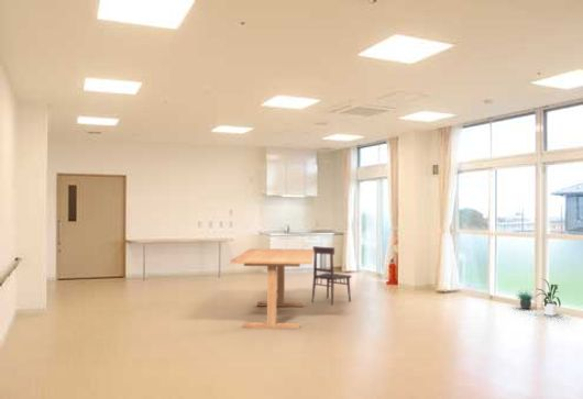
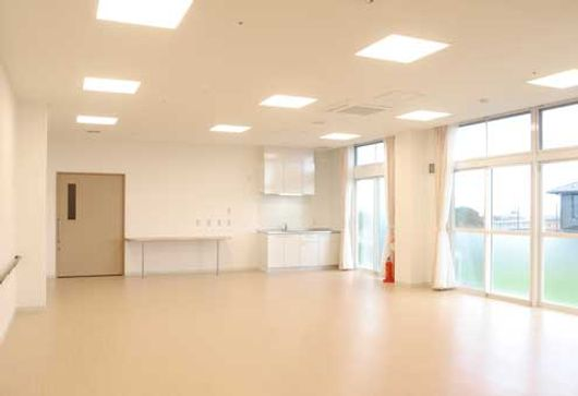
- house plant (548, 297)
- dining chair (330, 274)
- dining table (277, 285)
- potted plant (525, 297)
